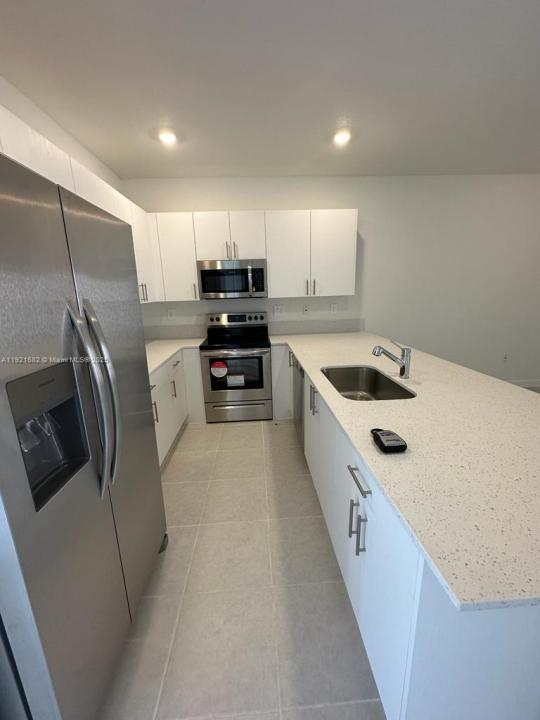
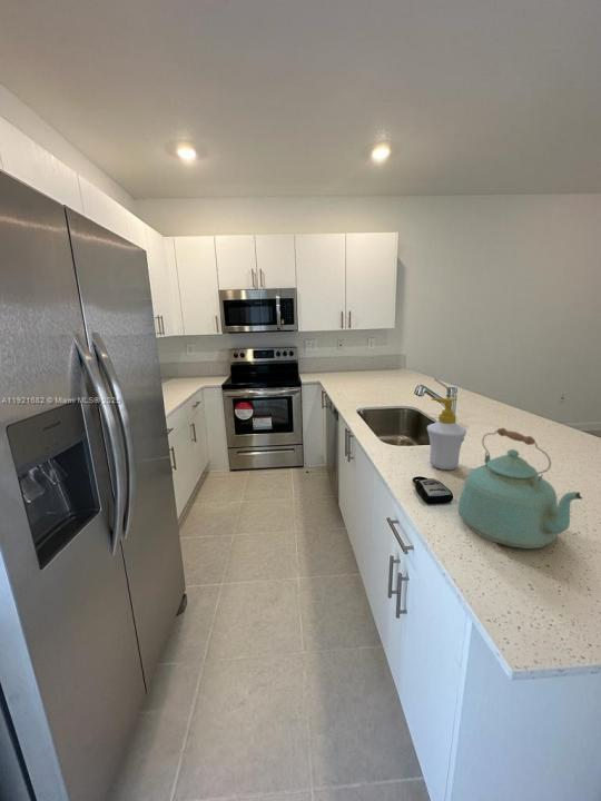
+ soap bottle (445, 432)
+ kettle (518, 484)
